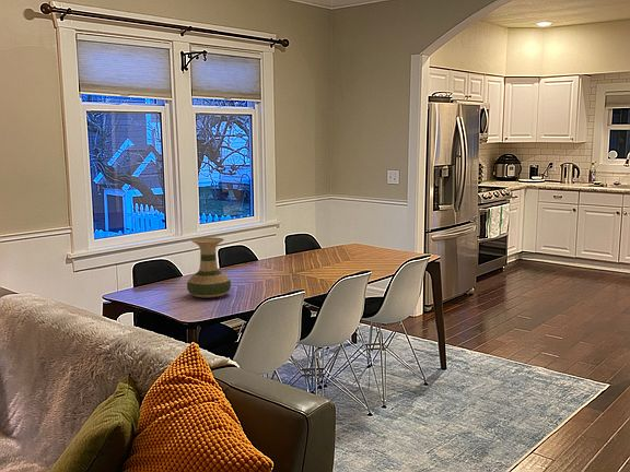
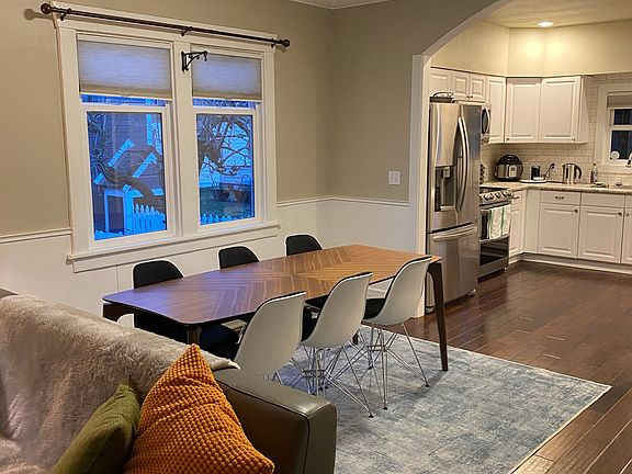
- vase (208, 268)
